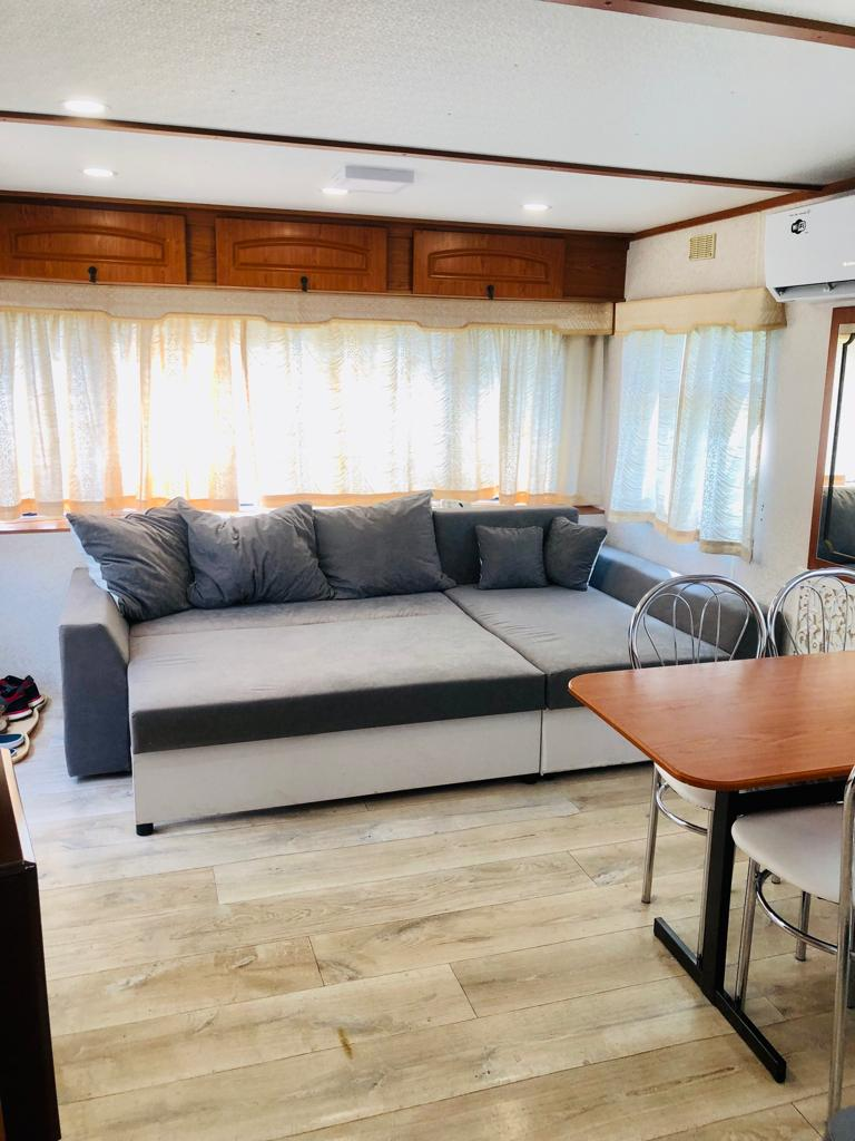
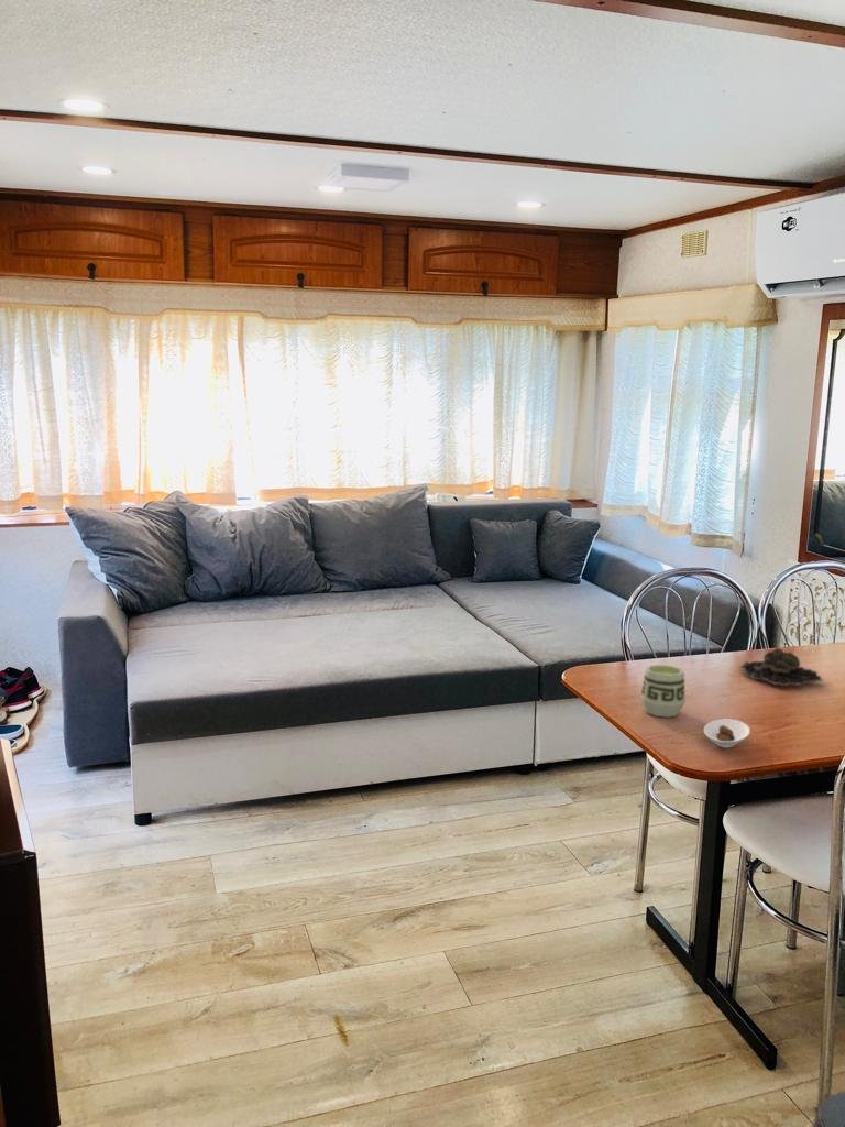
+ succulent plant (780, 663)
+ cup (662, 690)
+ saucer (726, 734)
